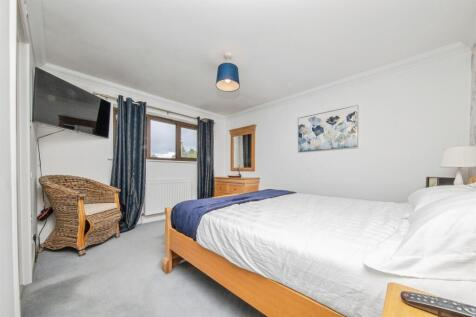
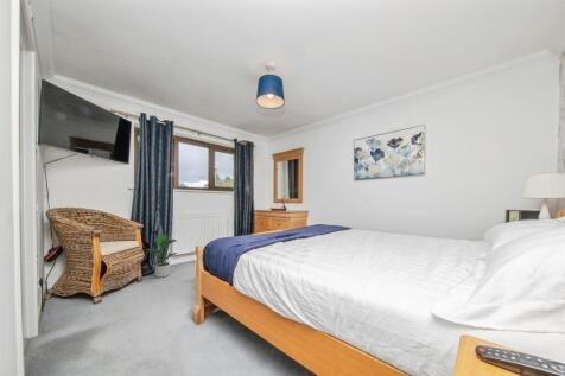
+ potted plant (160, 255)
